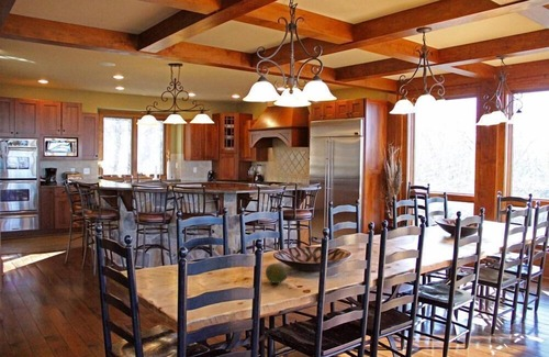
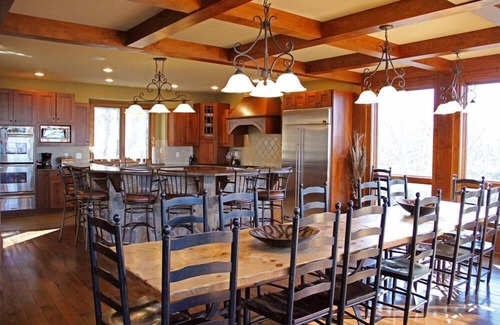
- fruit (276, 274)
